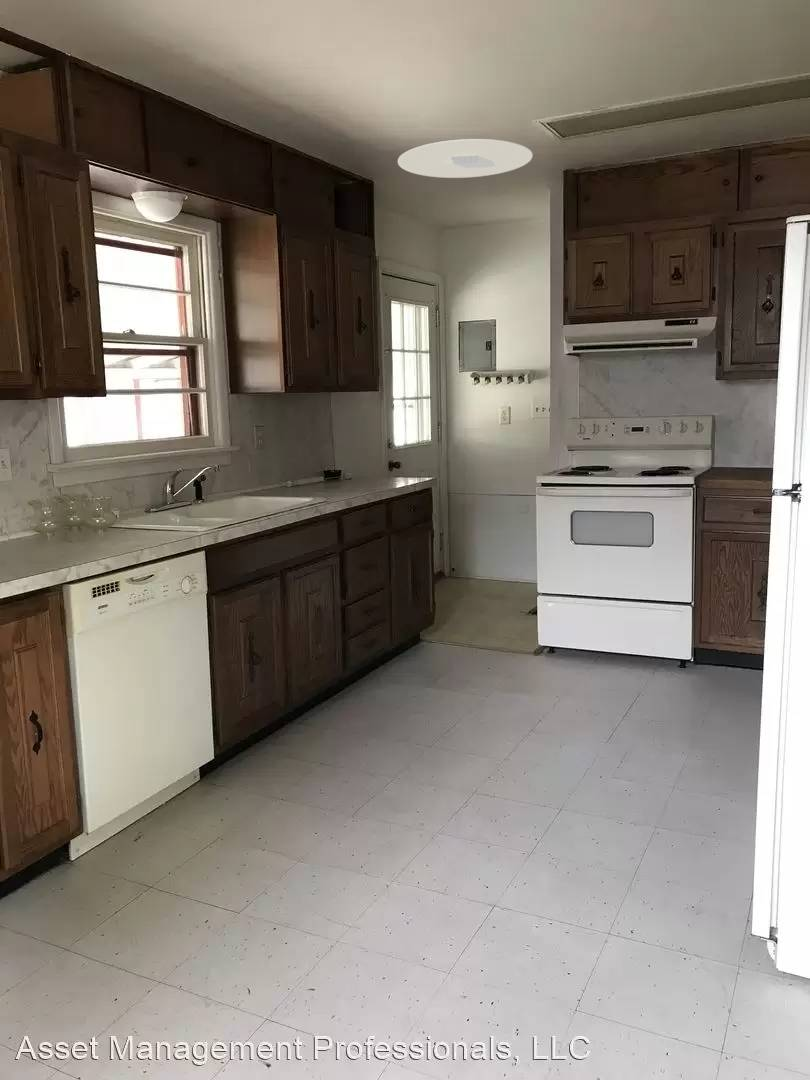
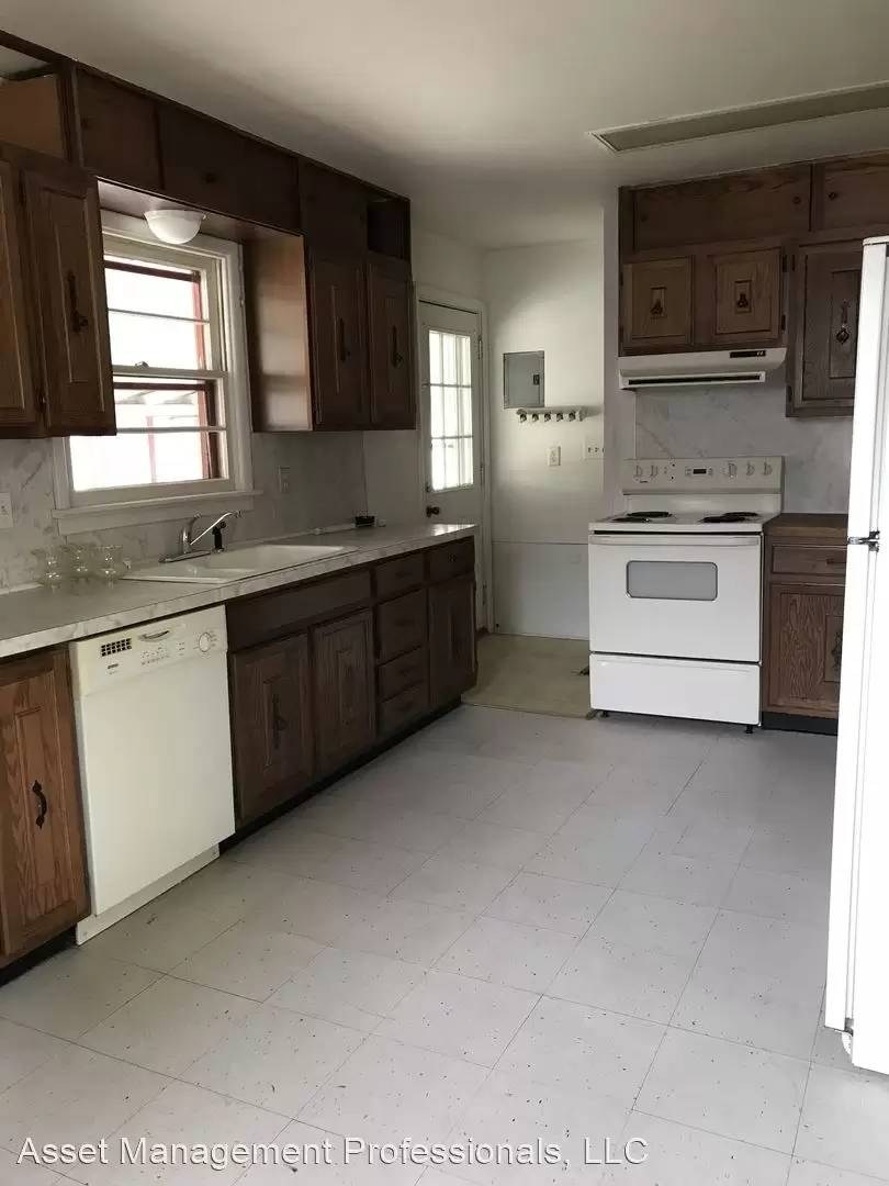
- ceiling light (464, 152)
